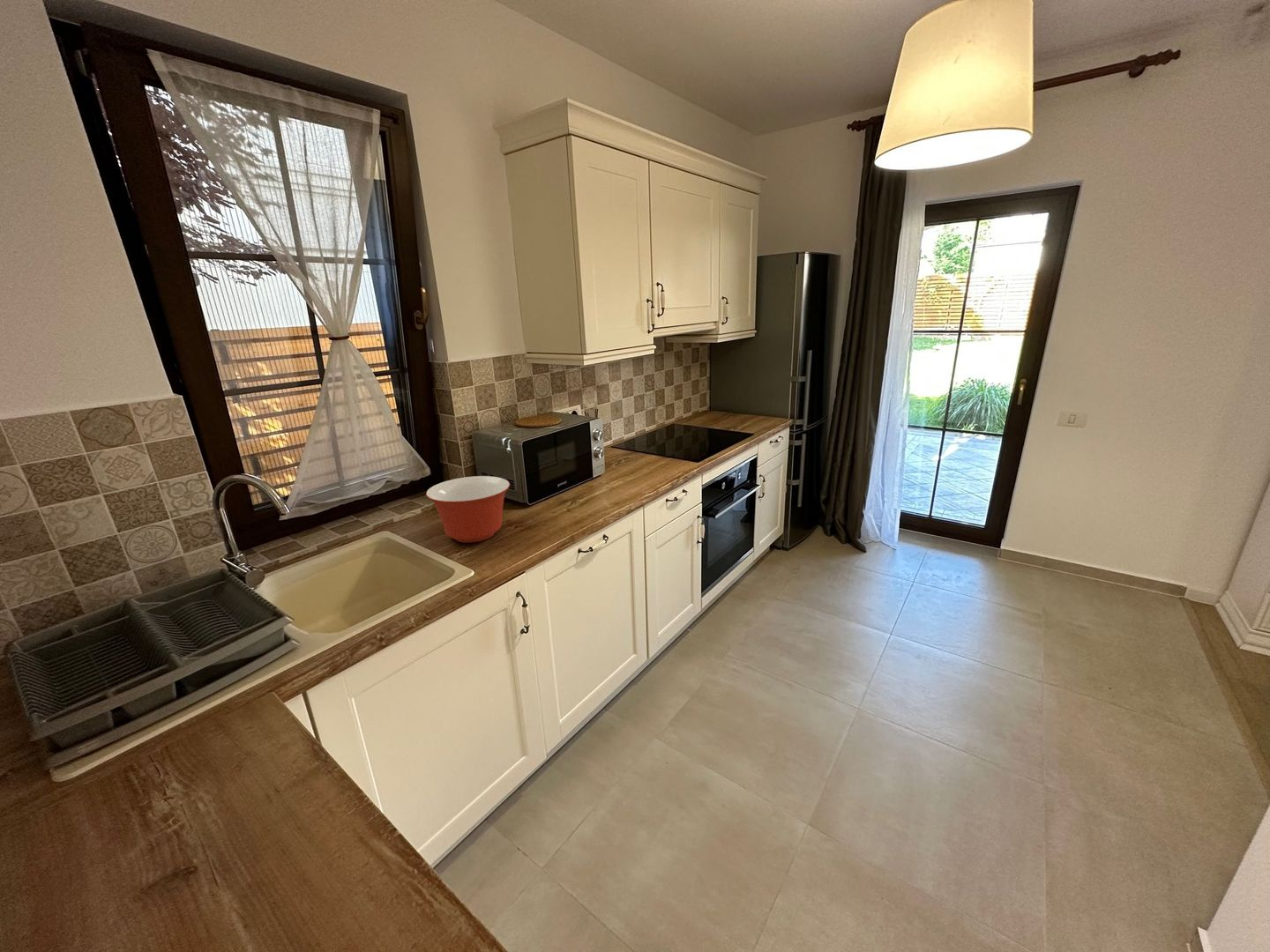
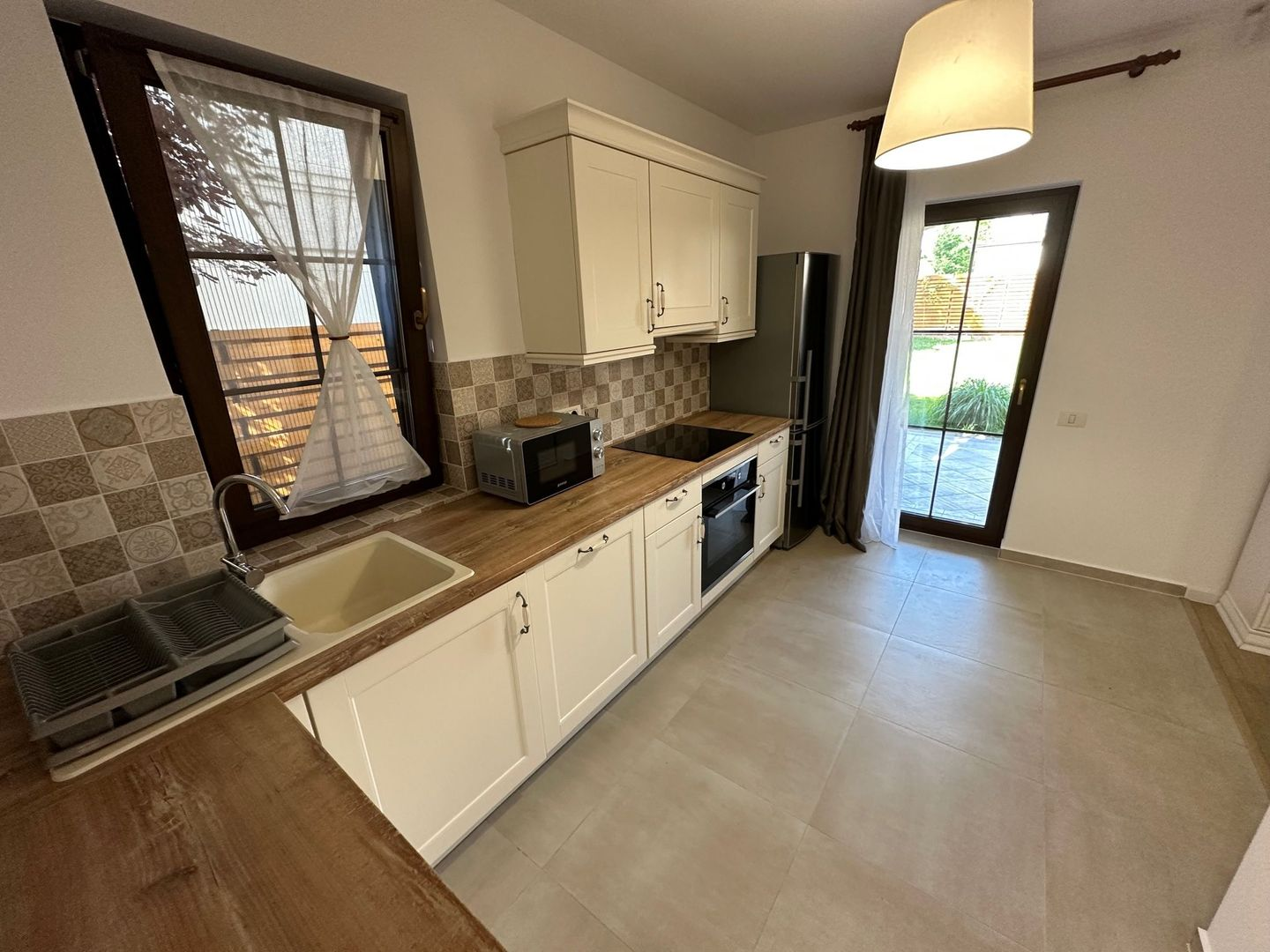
- mixing bowl (472, 511)
